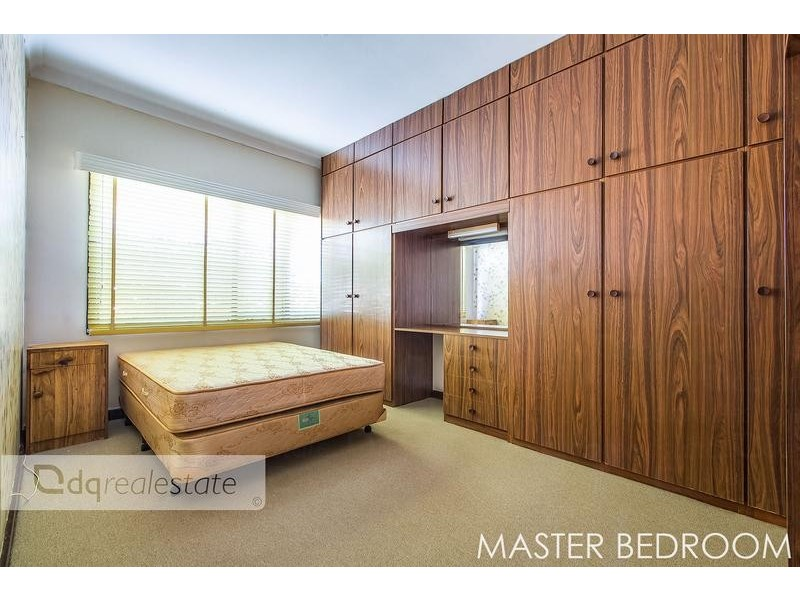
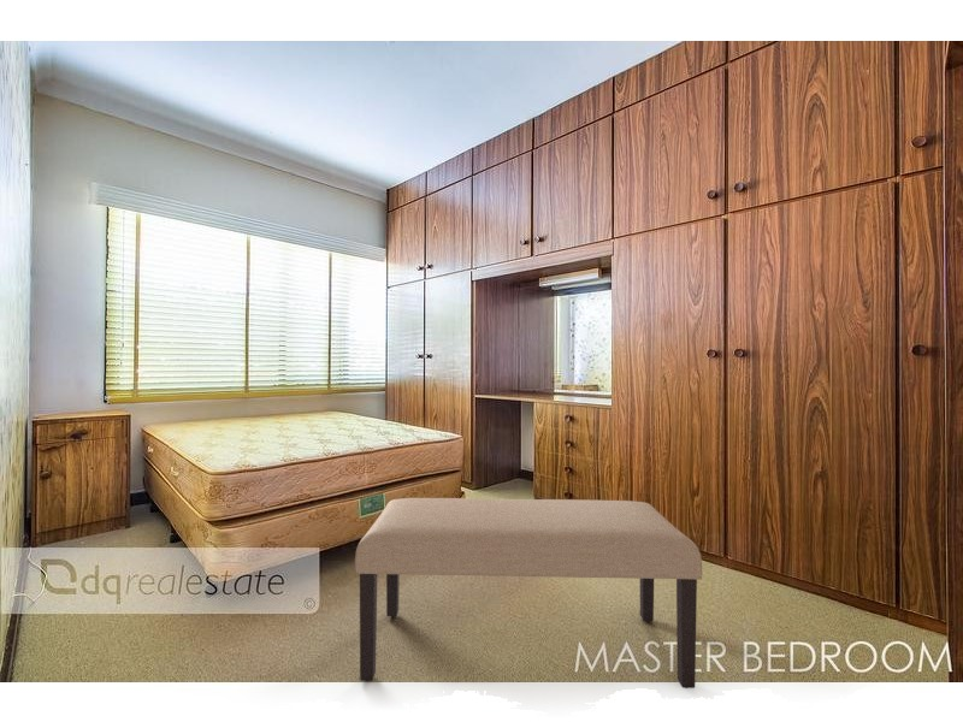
+ bench (521, 575)
